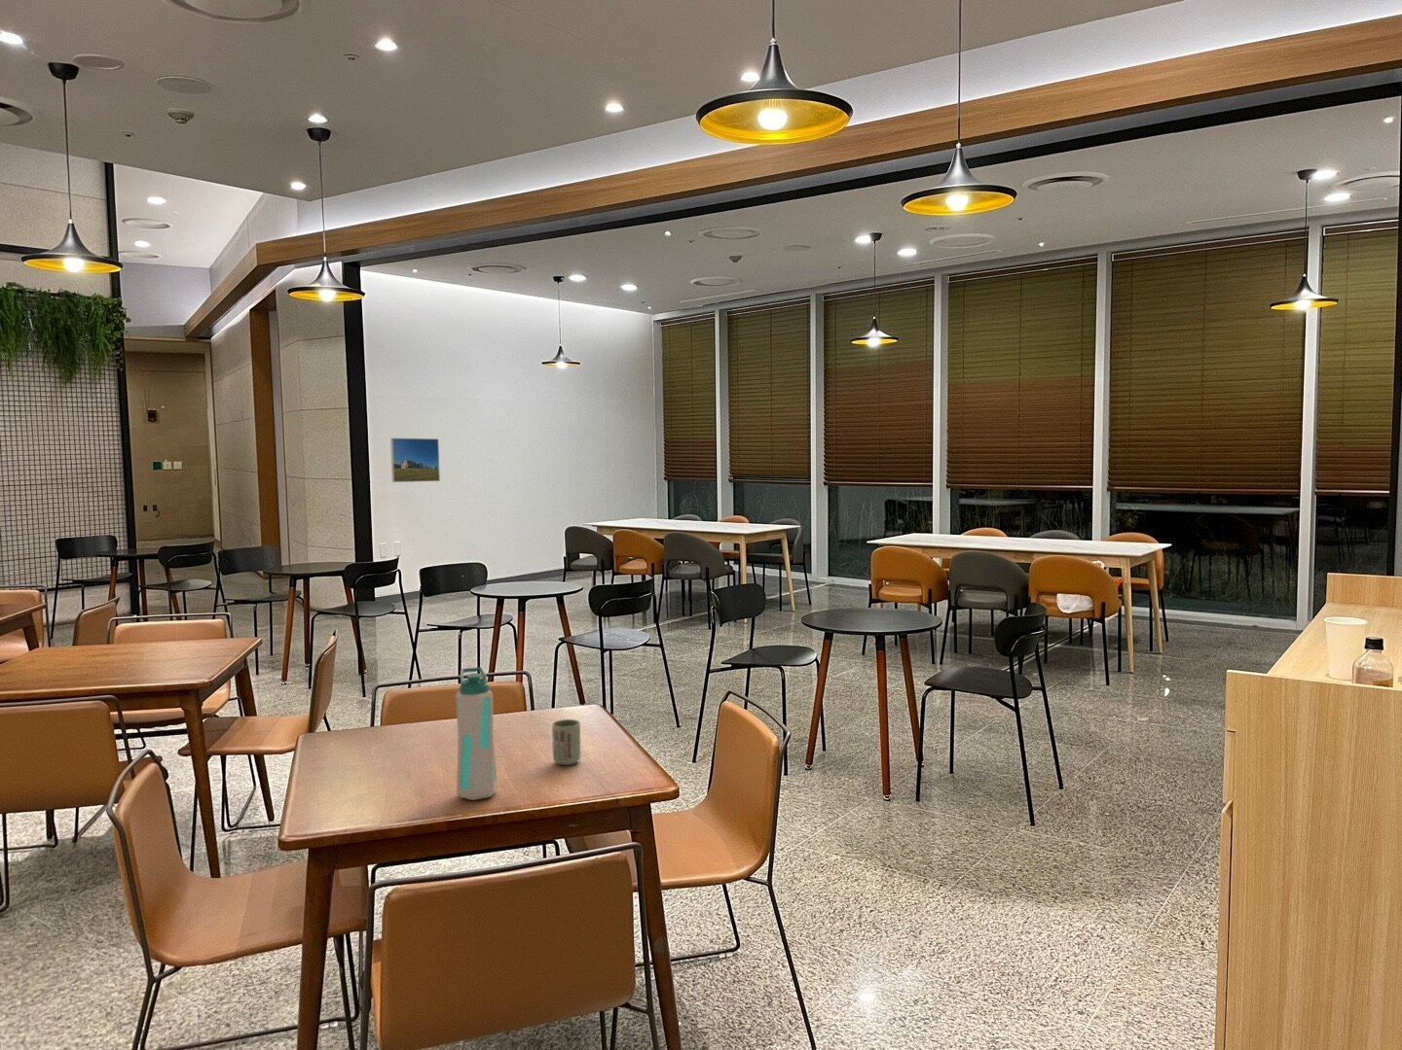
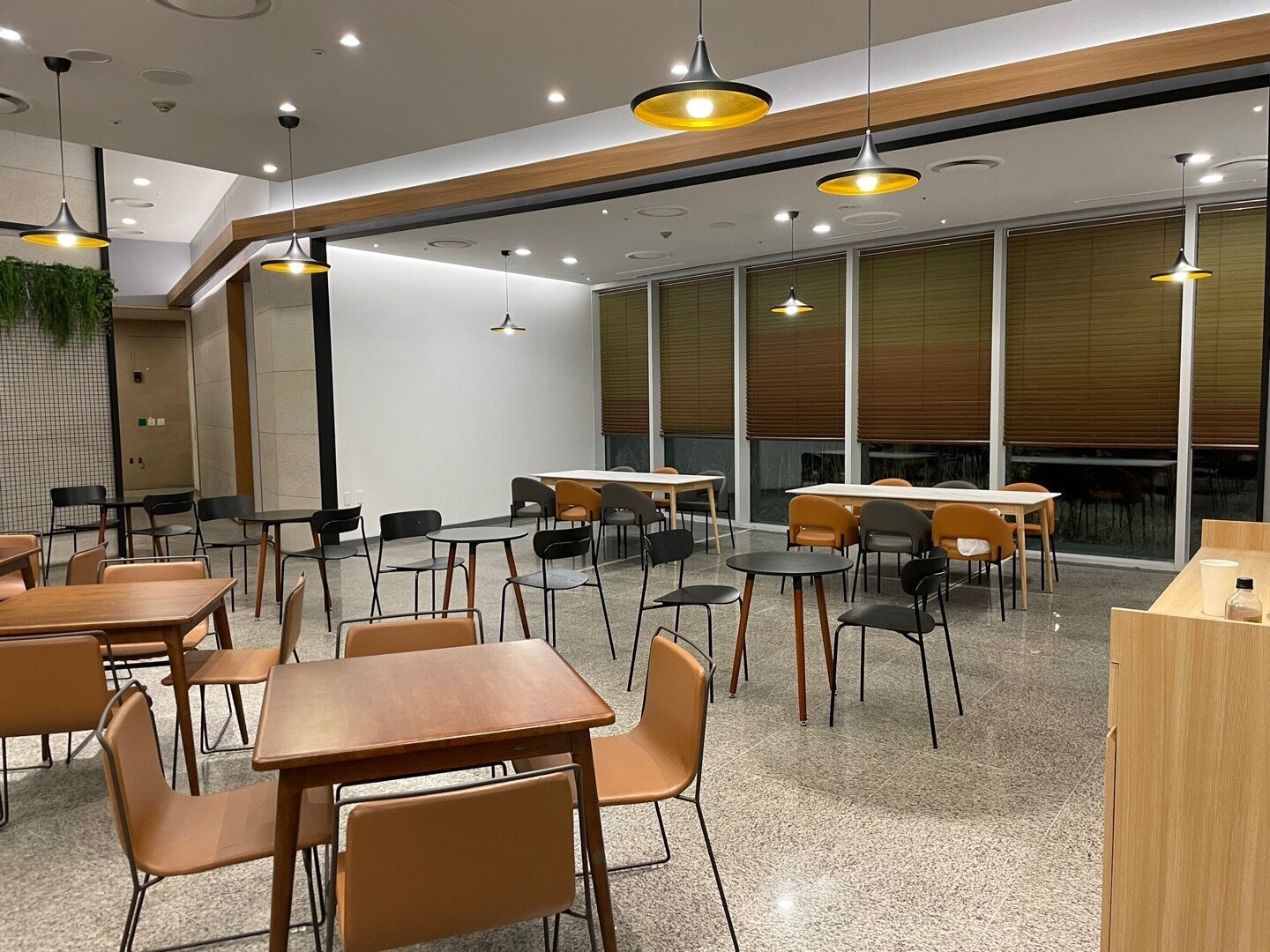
- cup (565, 742)
- water bottle (475, 732)
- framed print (416, 460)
